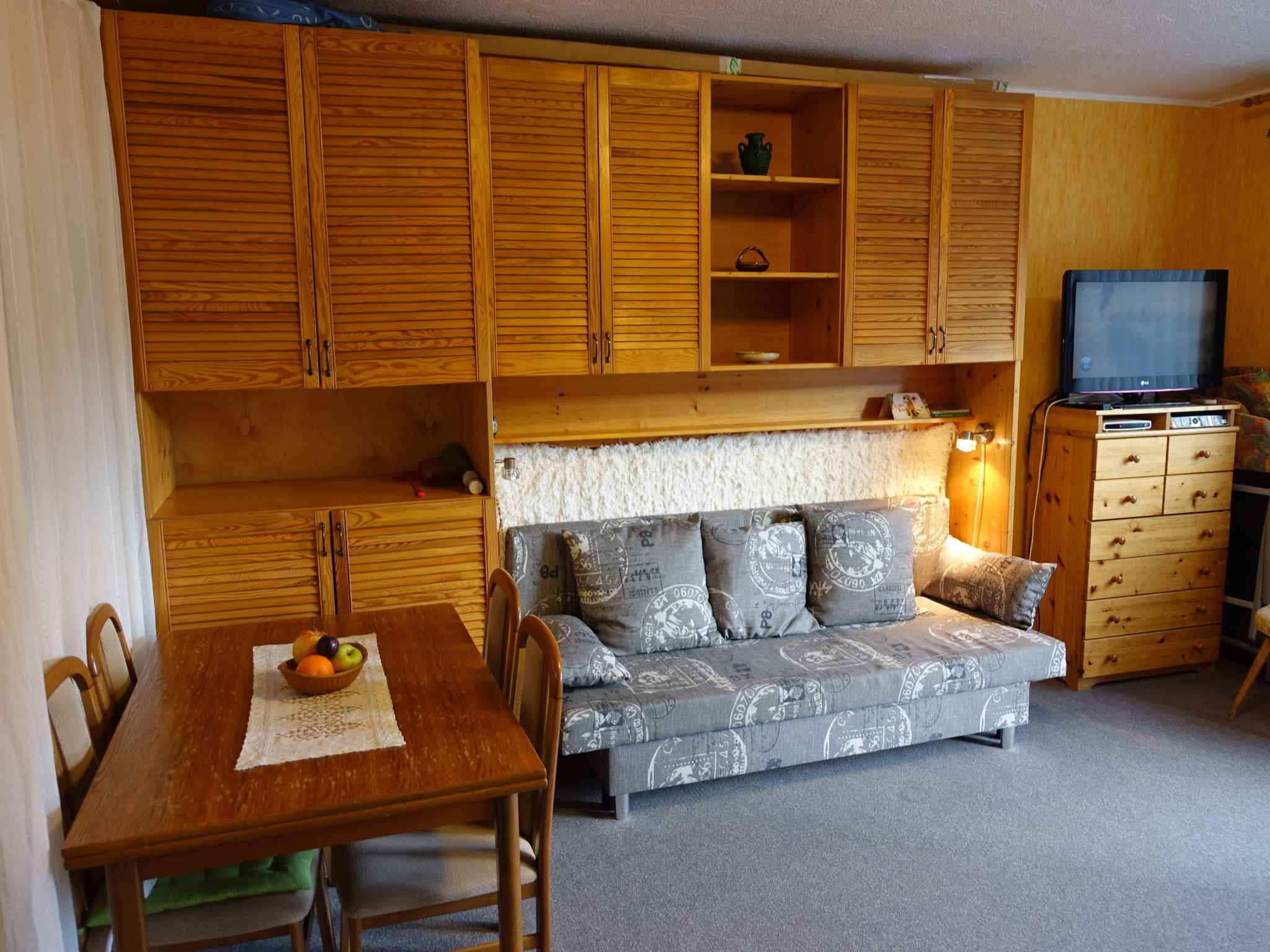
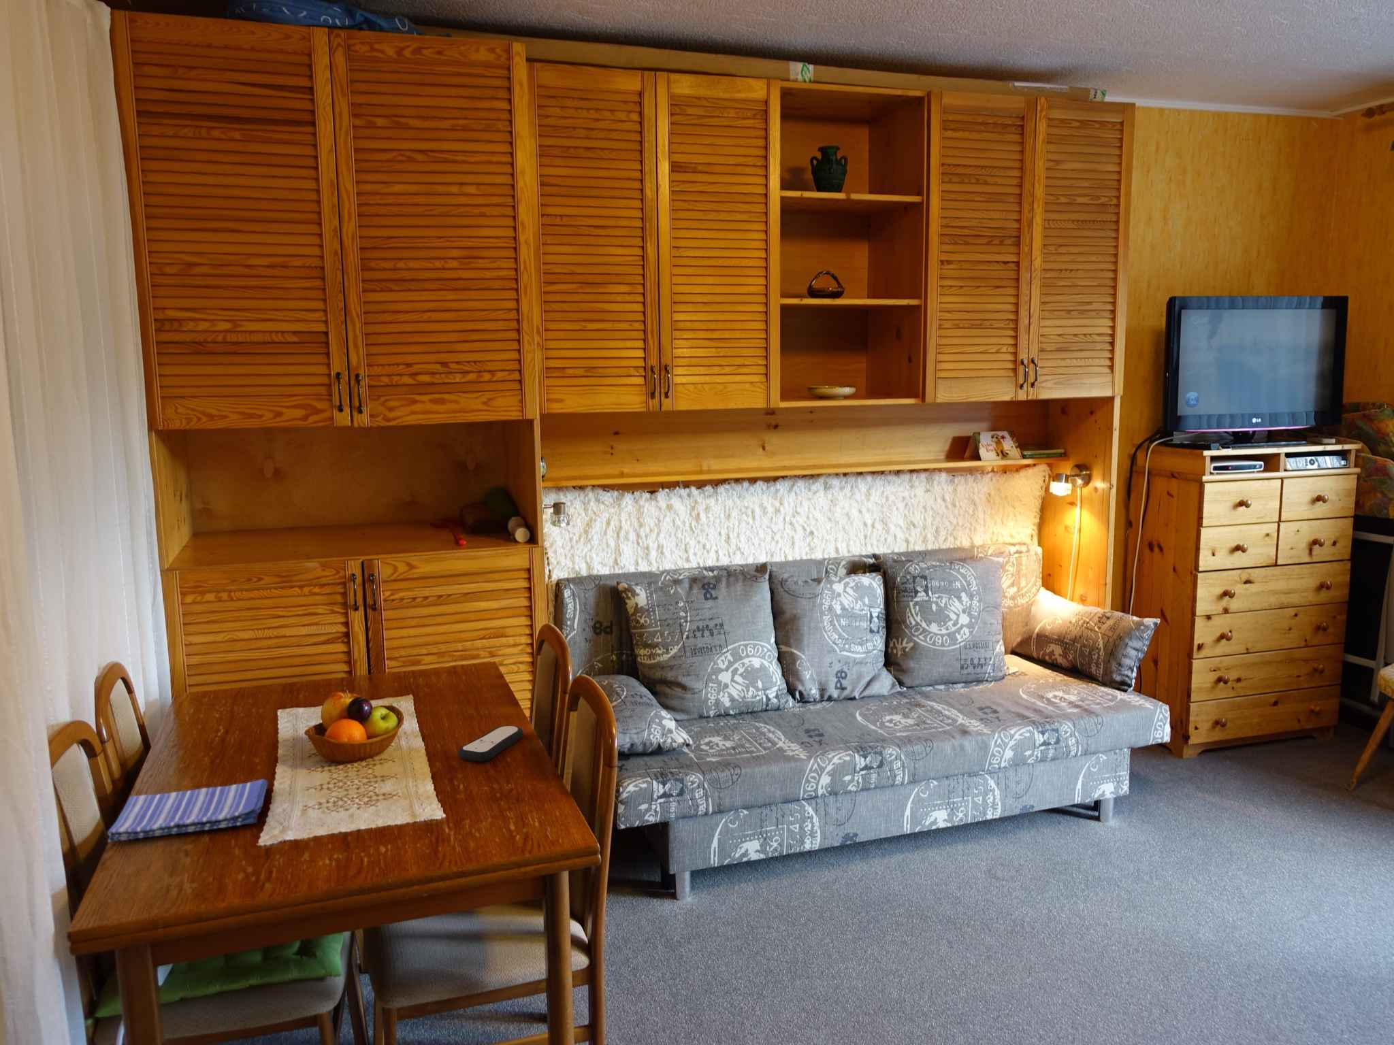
+ dish towel (192, 806)
+ remote control (493, 742)
